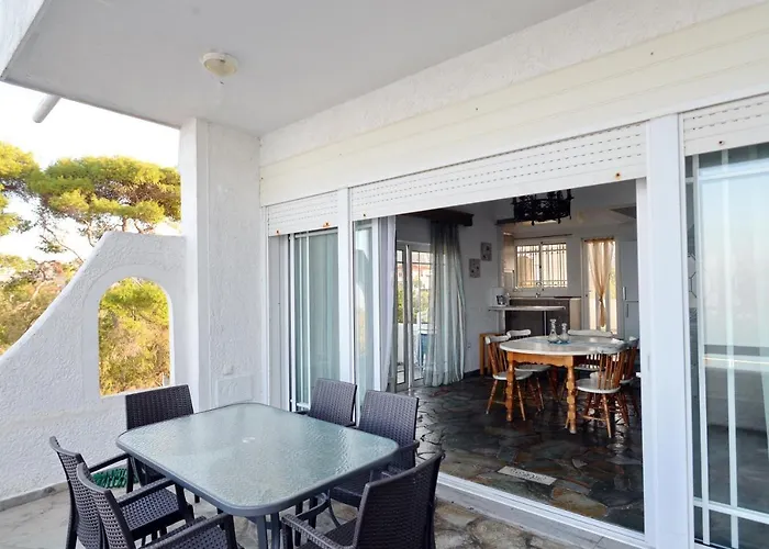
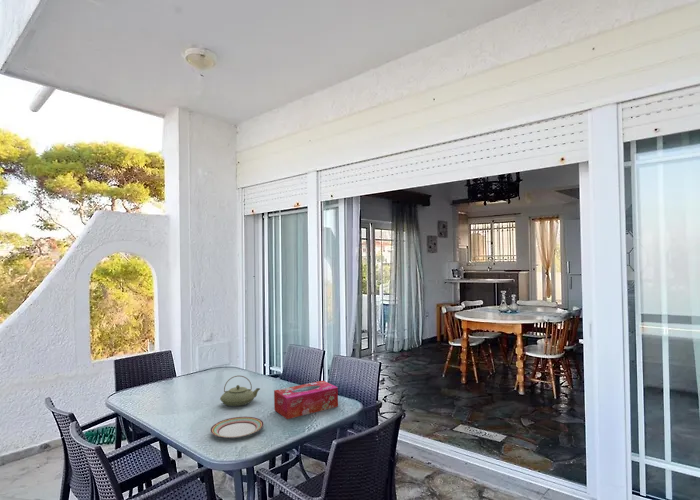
+ teapot (240, 389)
+ tissue box (306, 398)
+ plate (237, 428)
